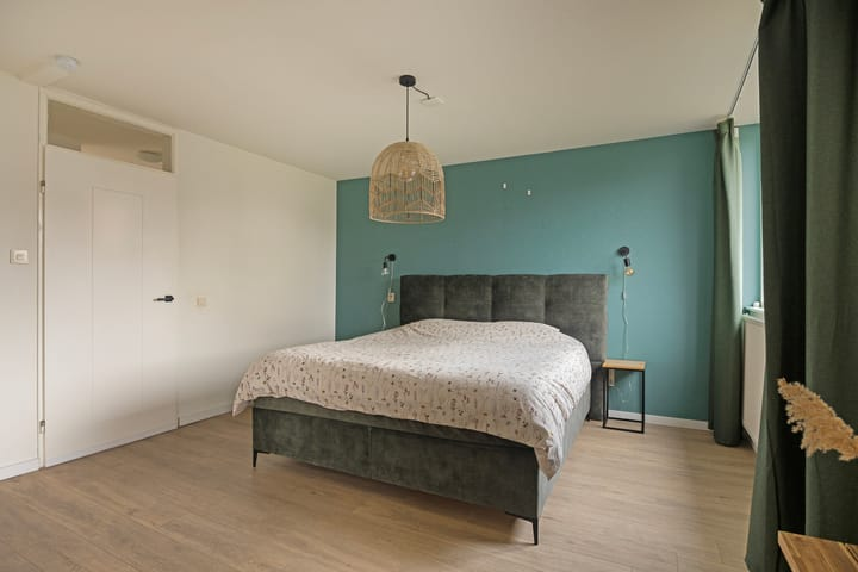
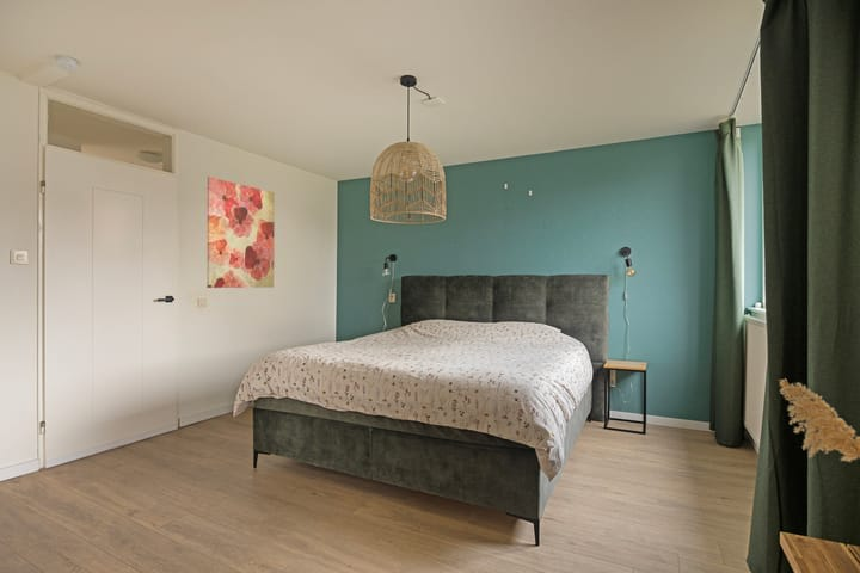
+ wall art (242, 236)
